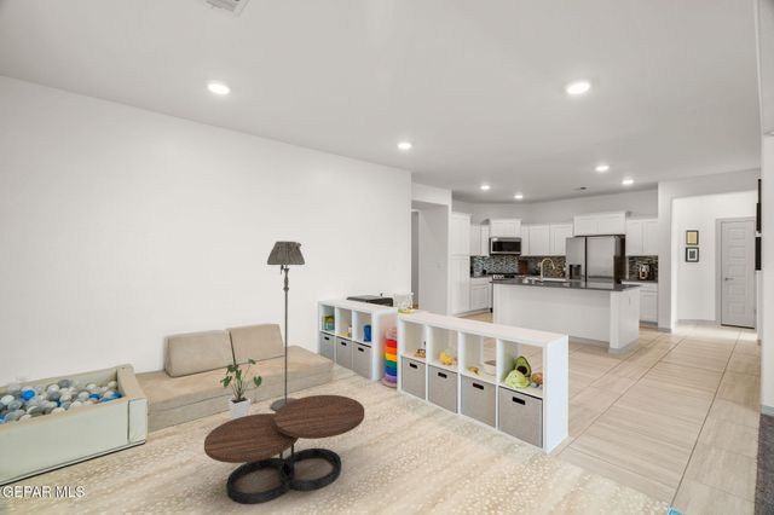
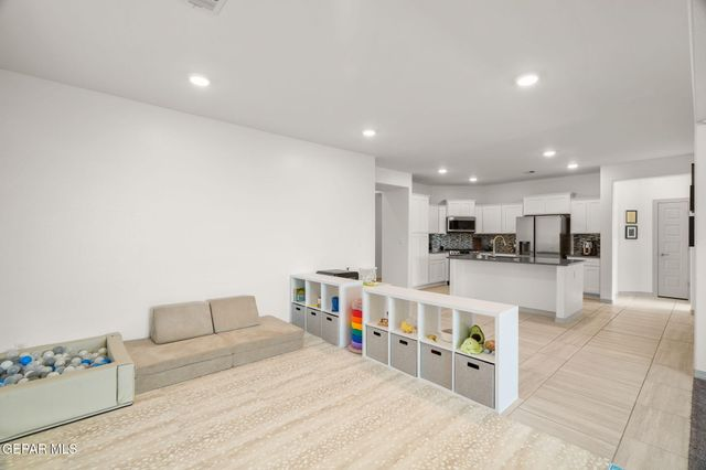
- house plant (243, 392)
- coffee table (289, 446)
- floor lamp (285, 323)
